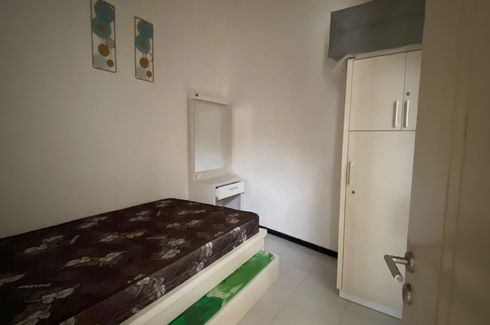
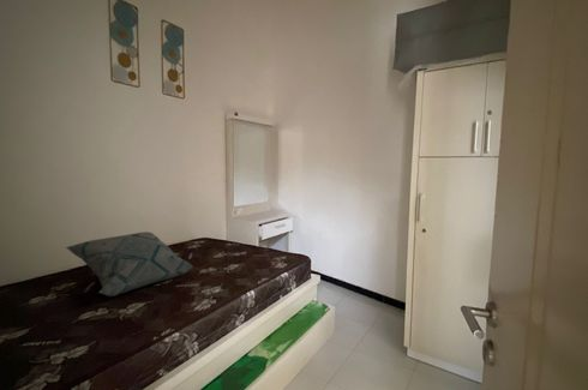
+ decorative pillow (132, 259)
